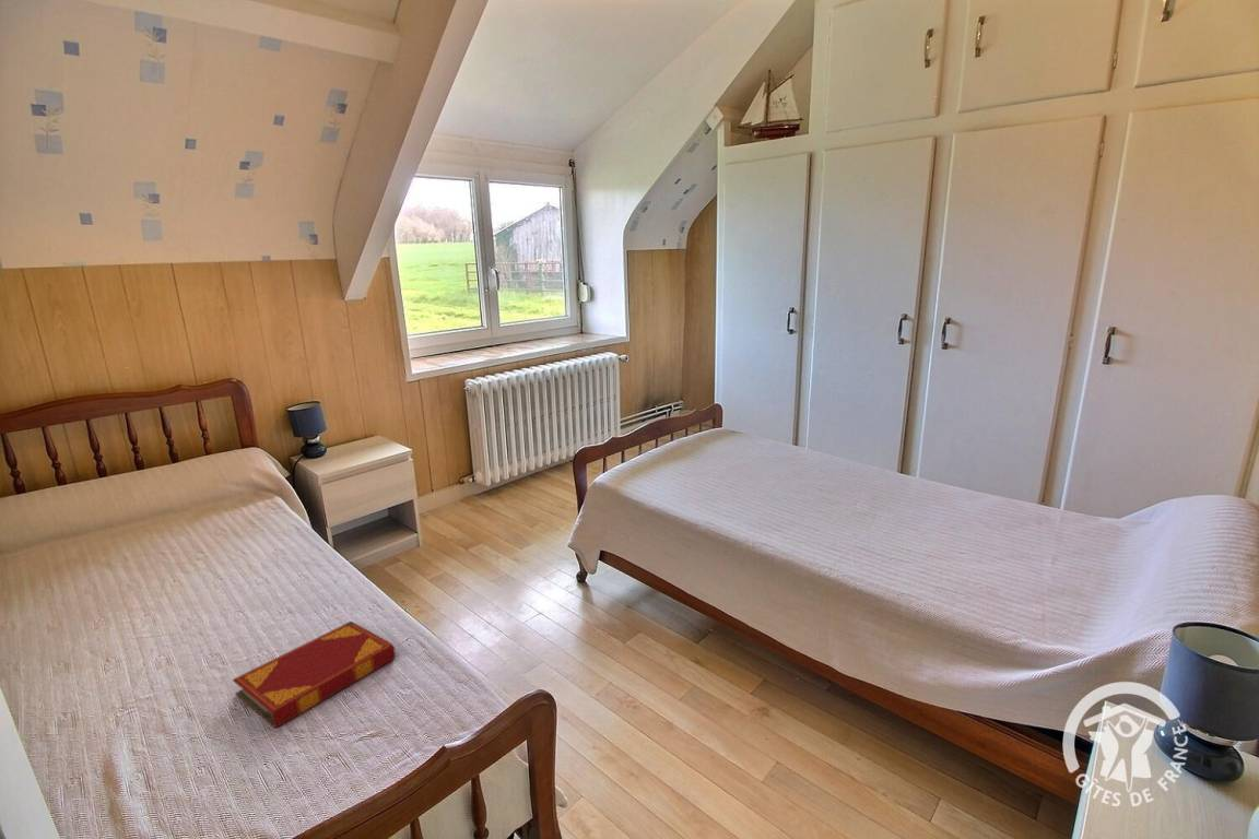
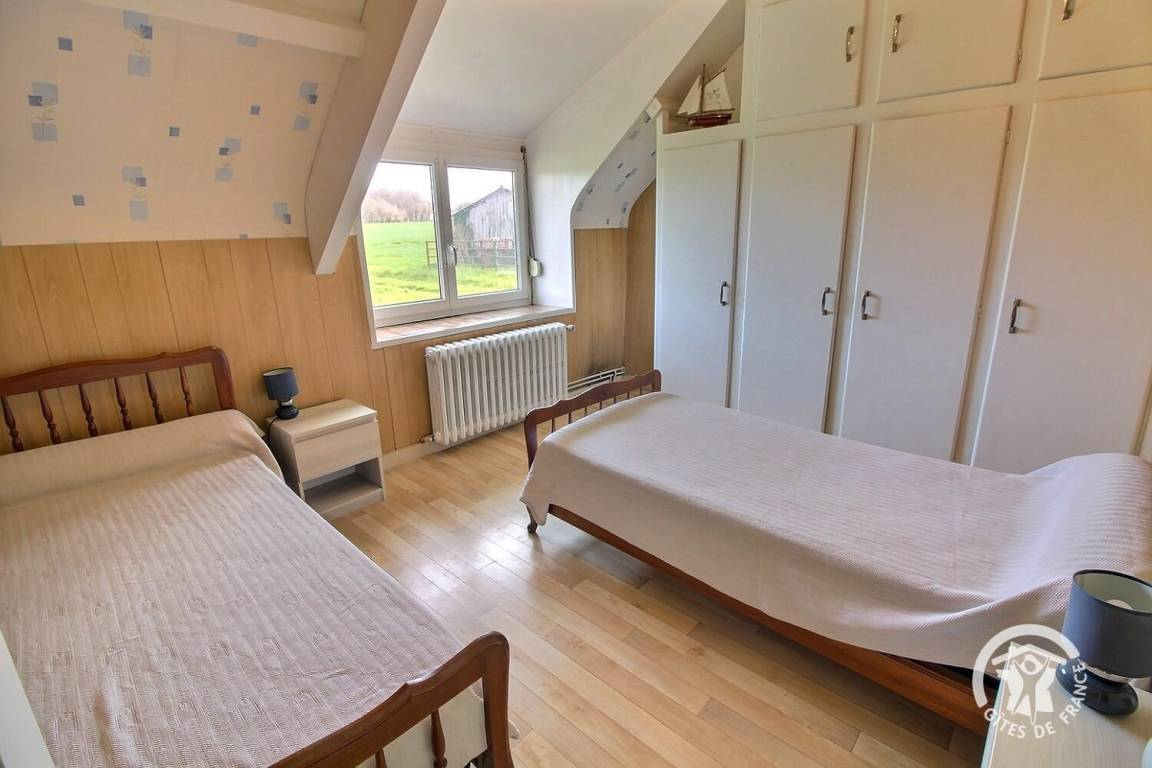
- hardback book (317, 669)
